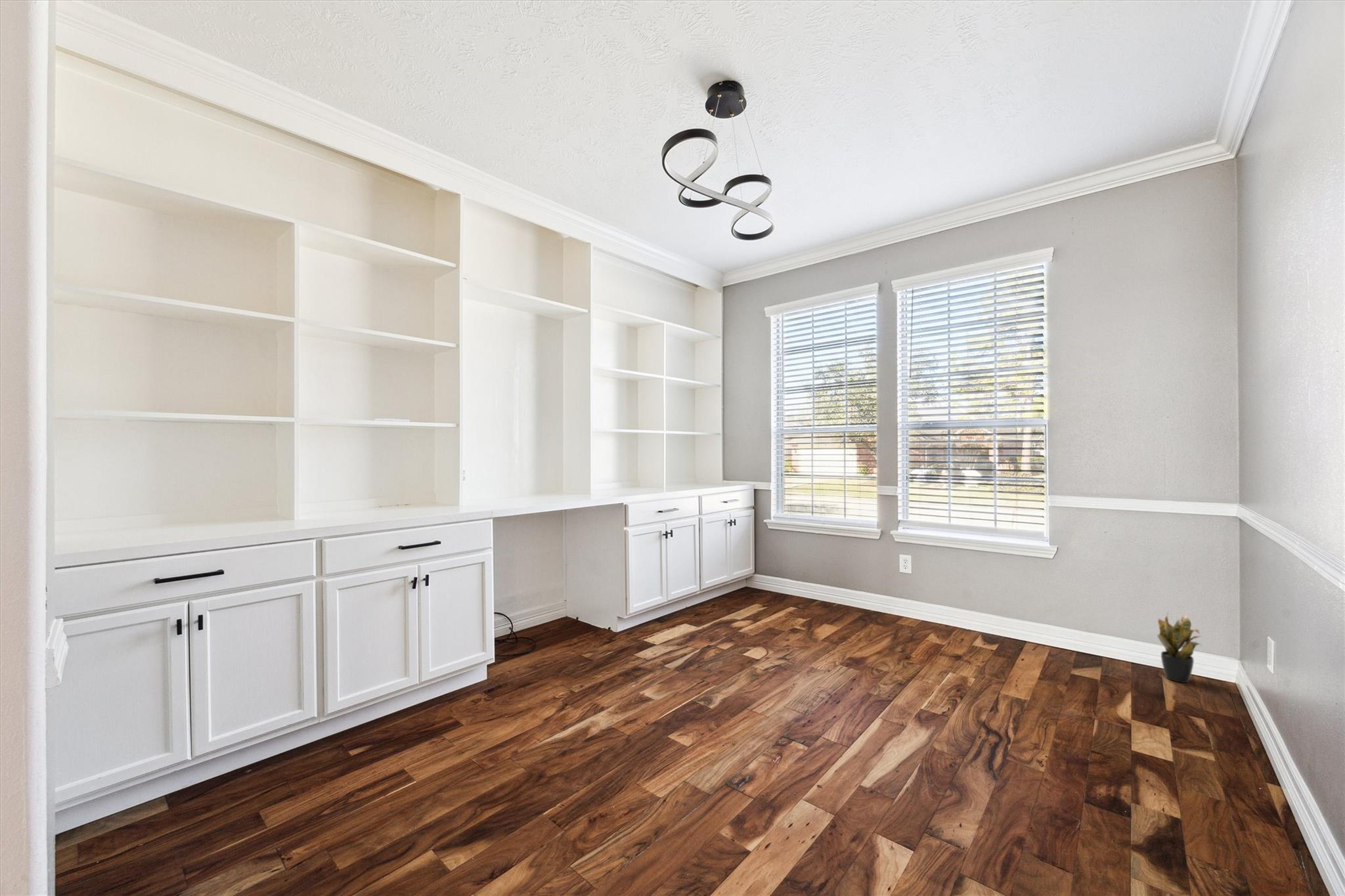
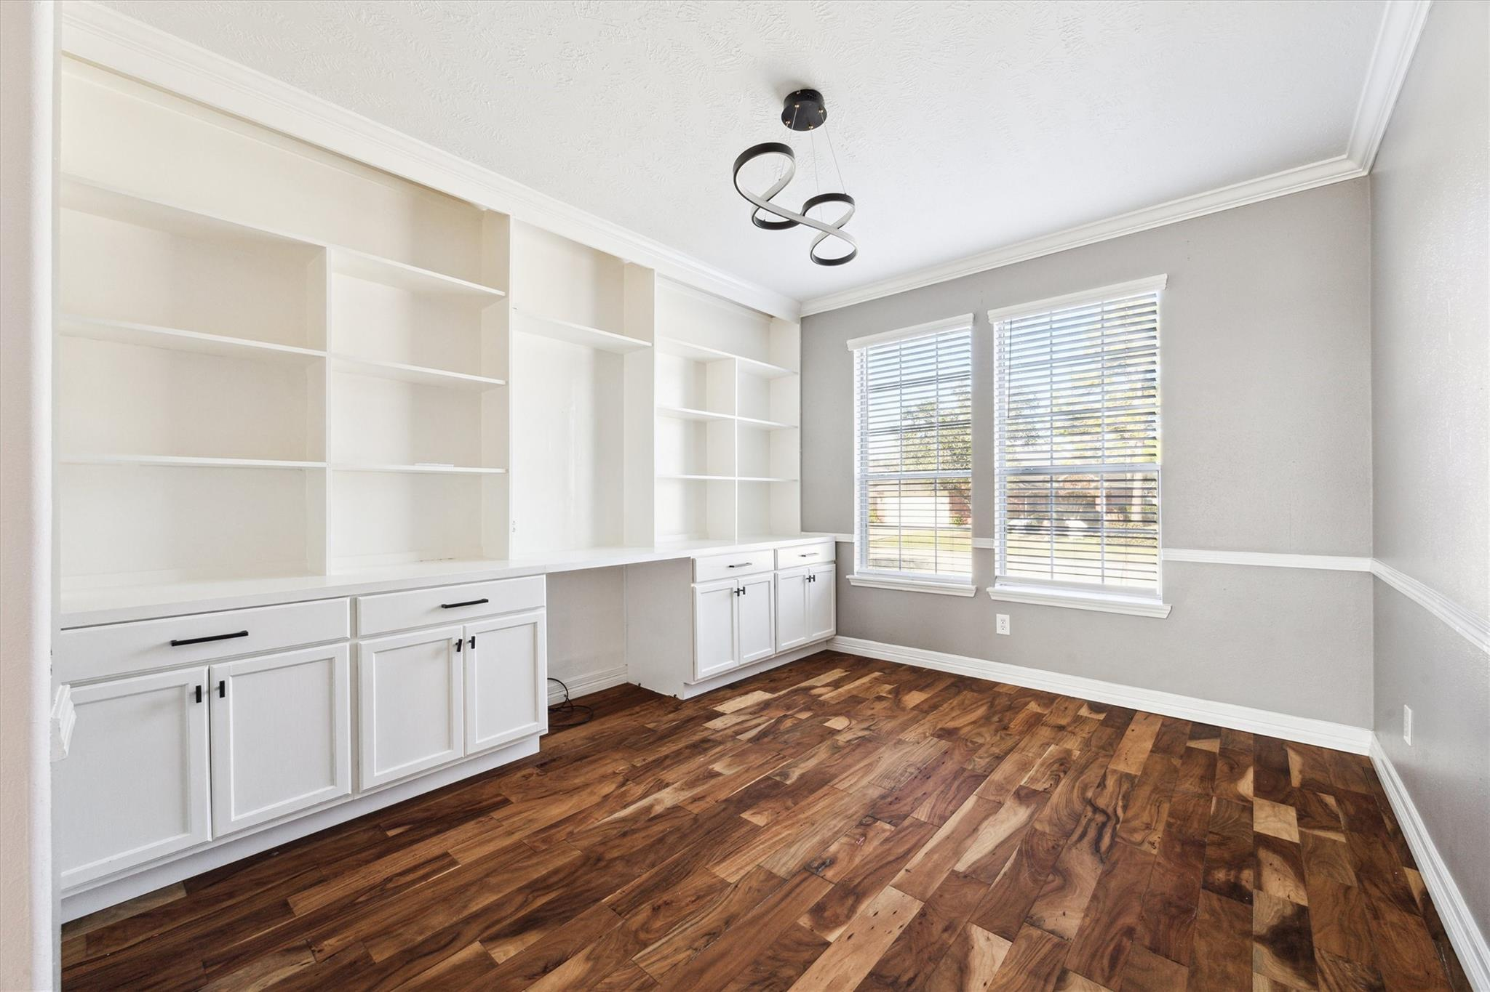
- potted plant (1179, 645)
